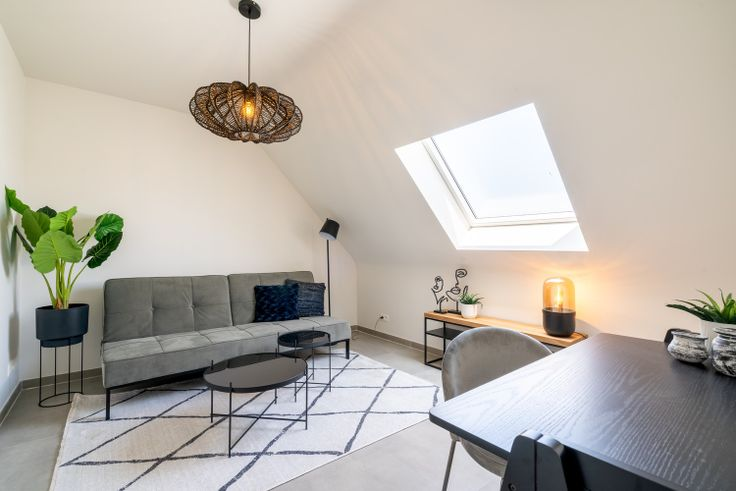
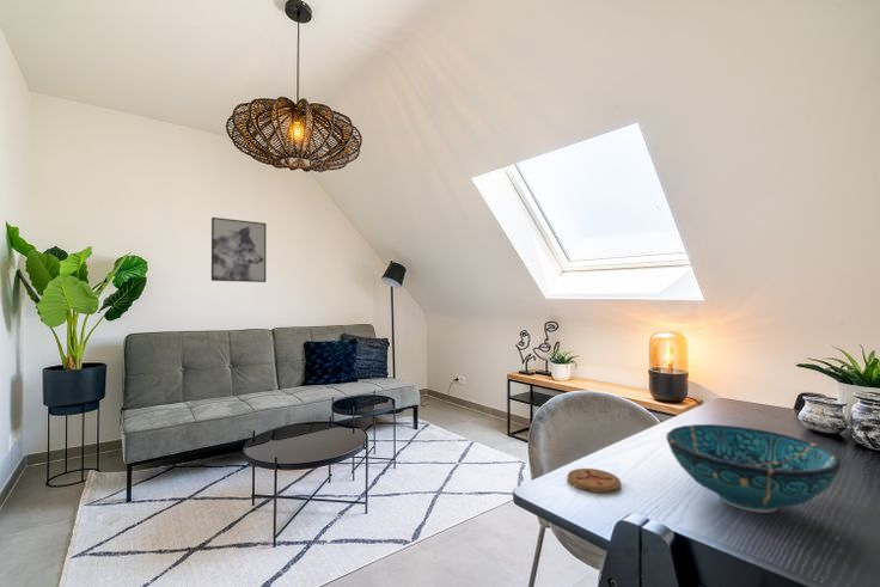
+ coaster (593, 479)
+ decorative bowl (745, 472)
+ wall art (239, 250)
